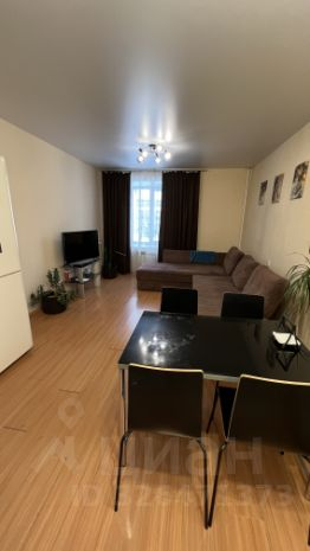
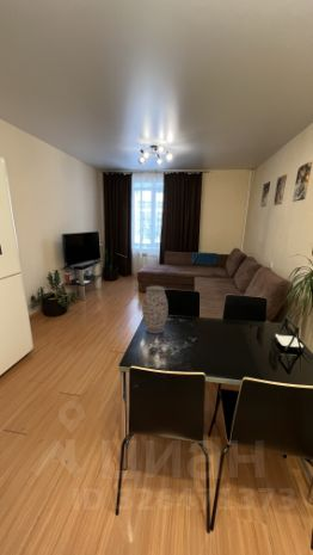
+ vase (154, 309)
